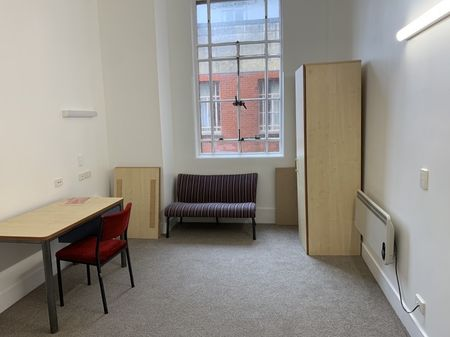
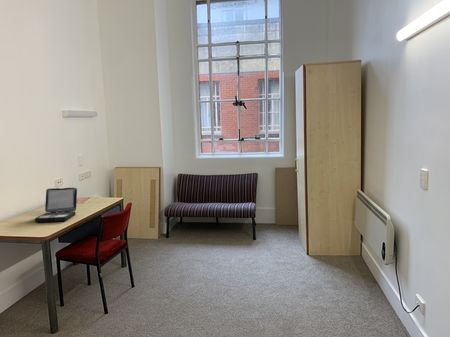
+ laptop (56, 203)
